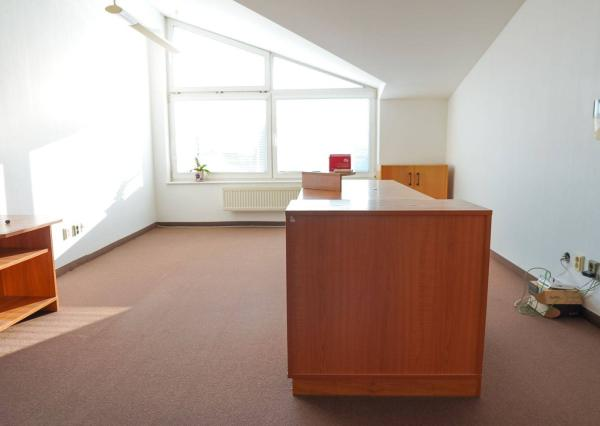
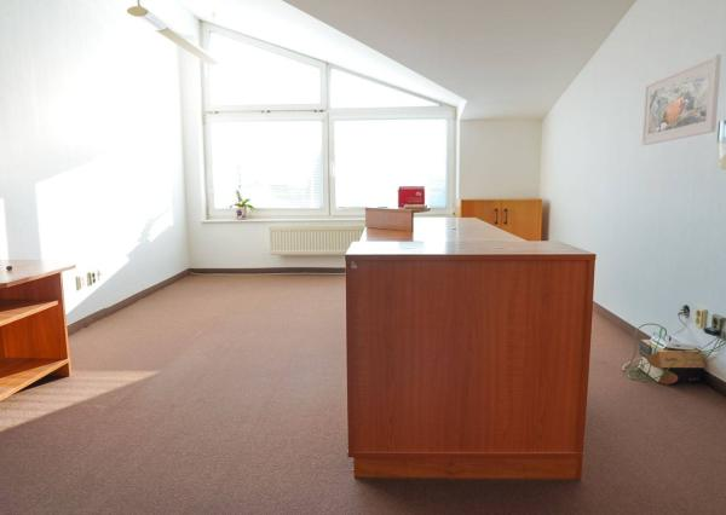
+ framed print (676, 105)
